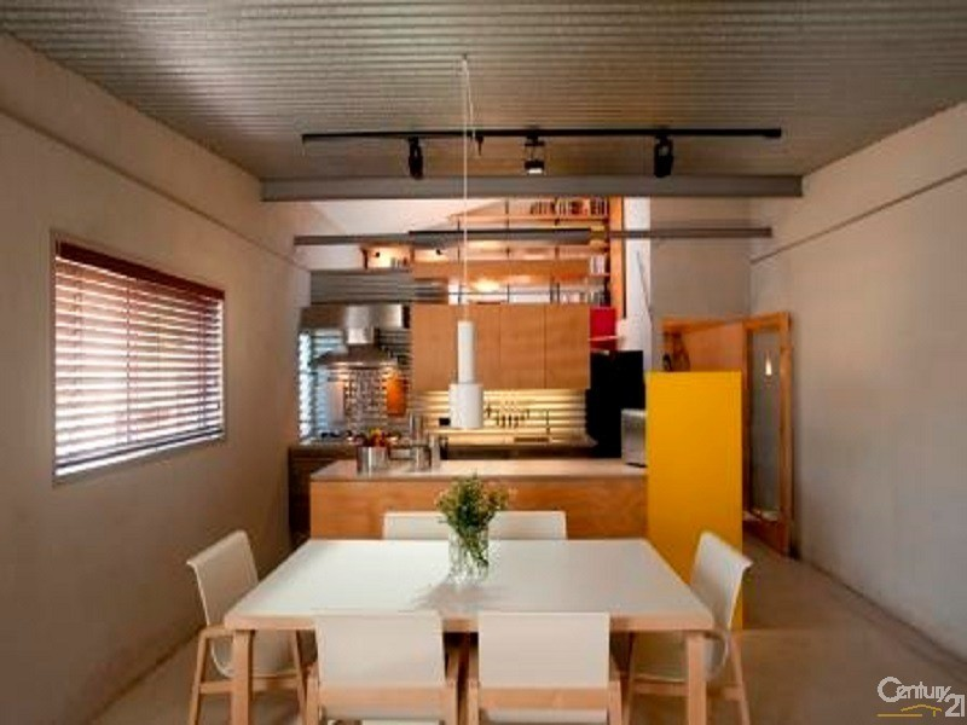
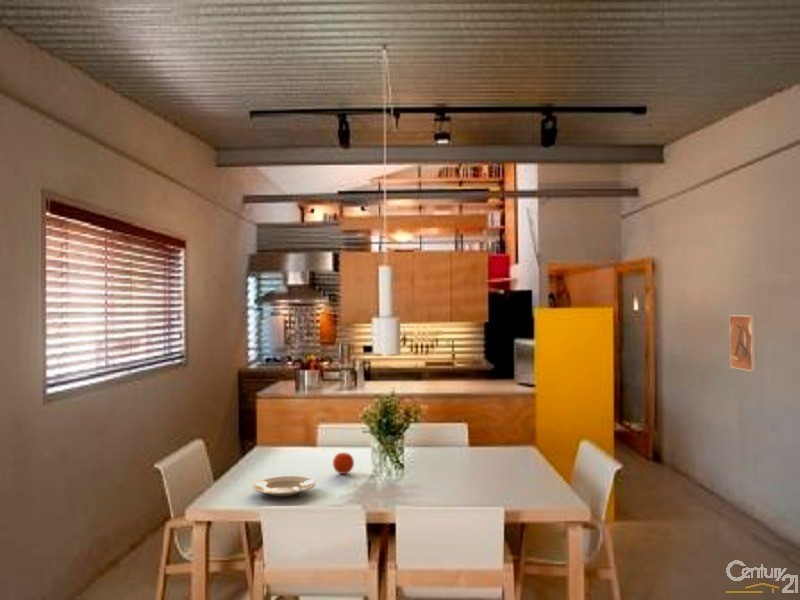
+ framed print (742, 342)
+ plate (284, 488)
+ fruit (343, 463)
